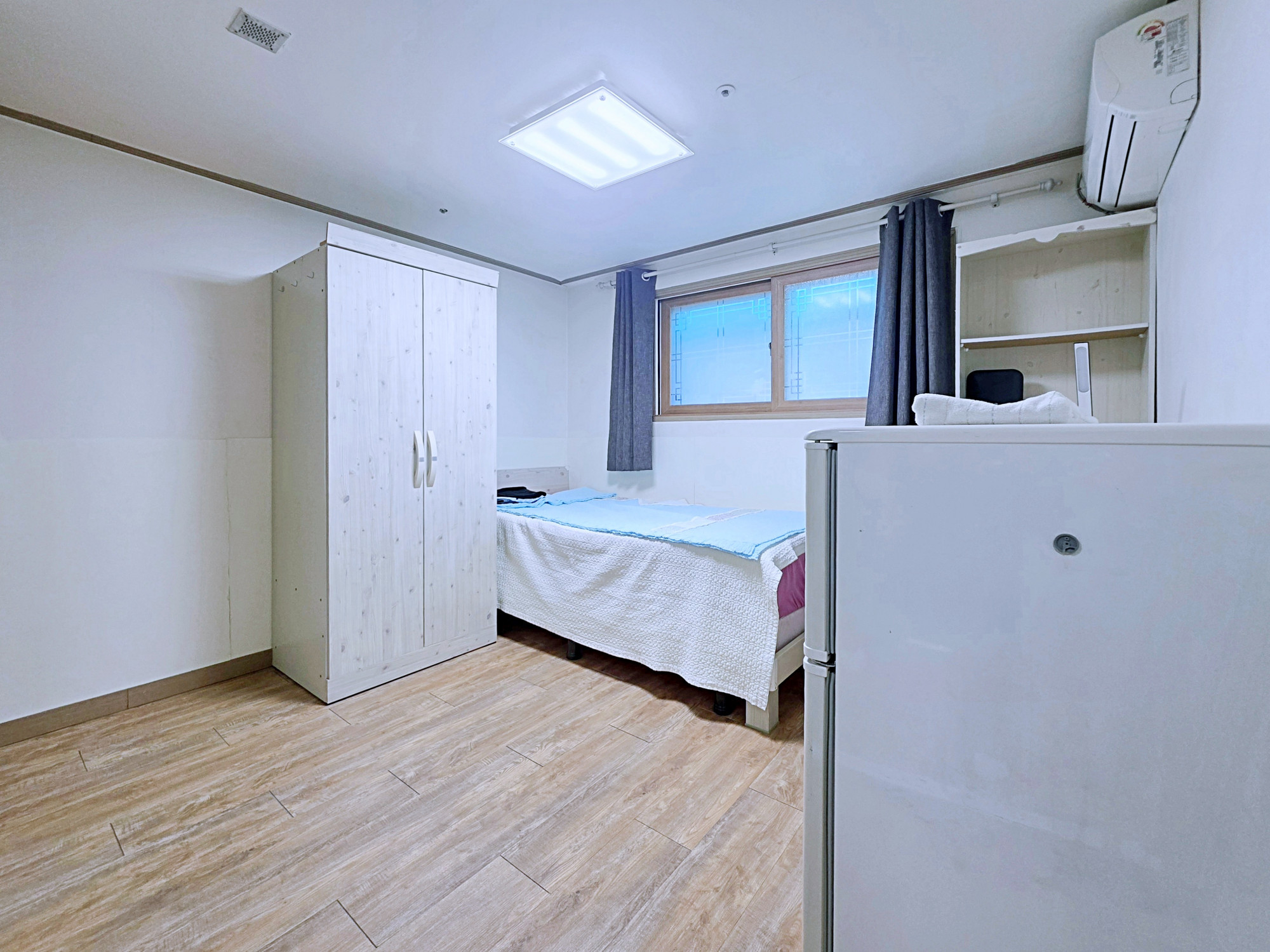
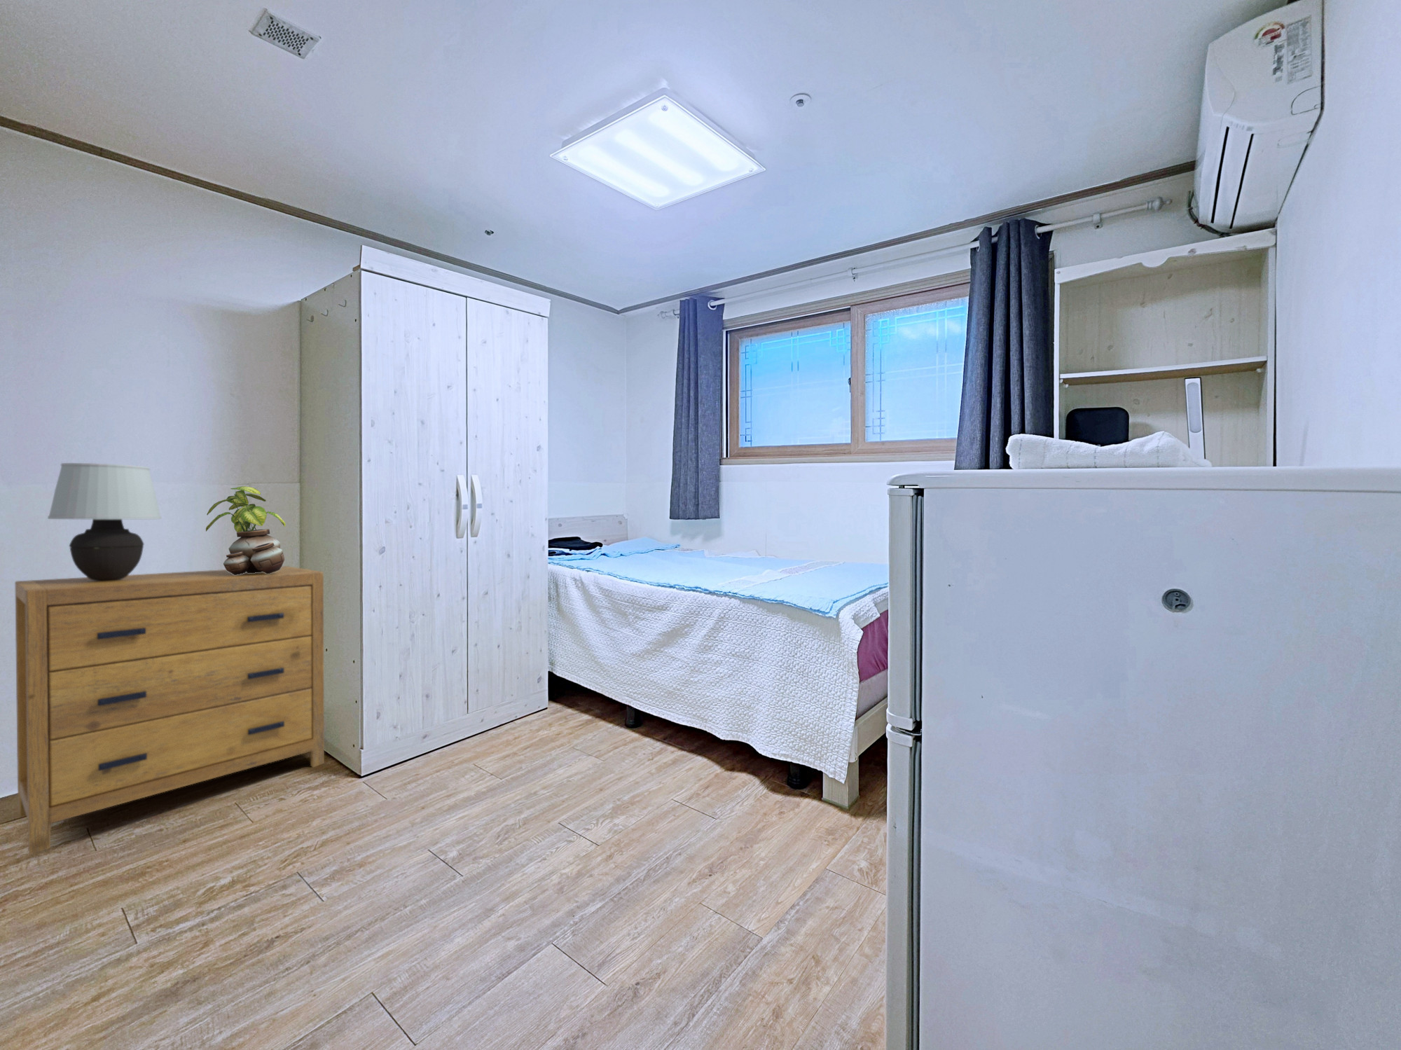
+ potted plant (247, 528)
+ dresser (184, 683)
+ table lamp (107, 523)
